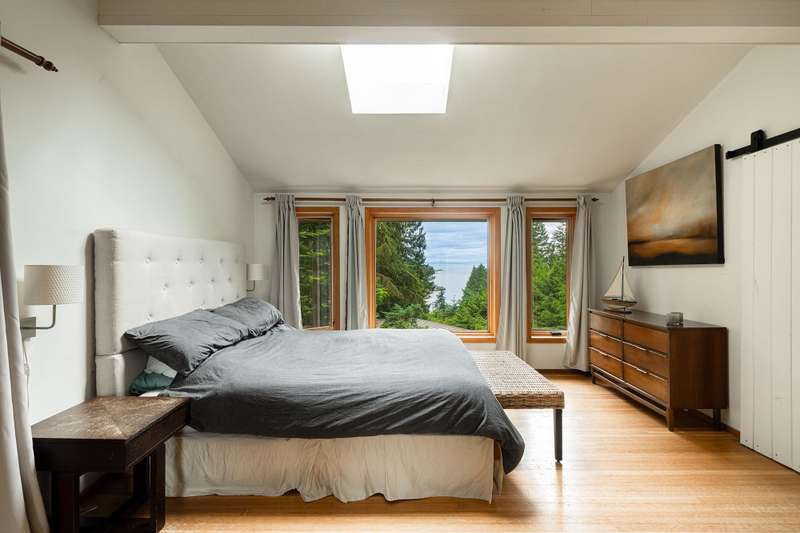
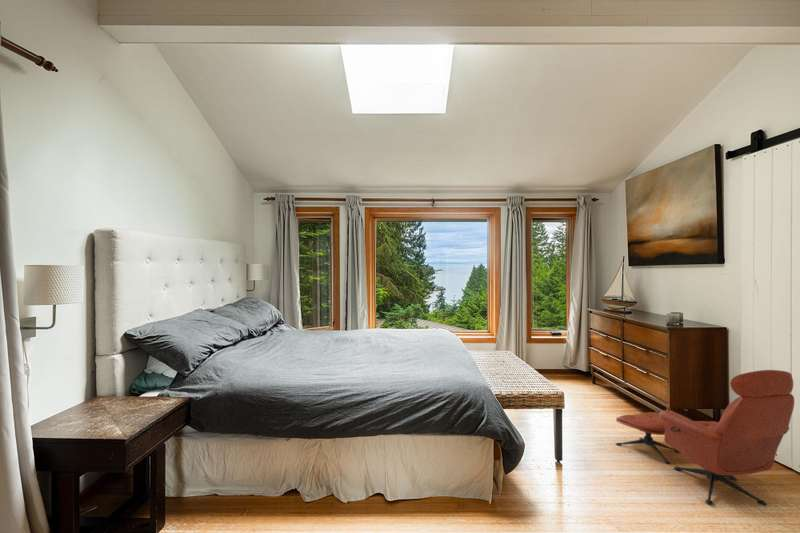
+ armchair (685, 417)
